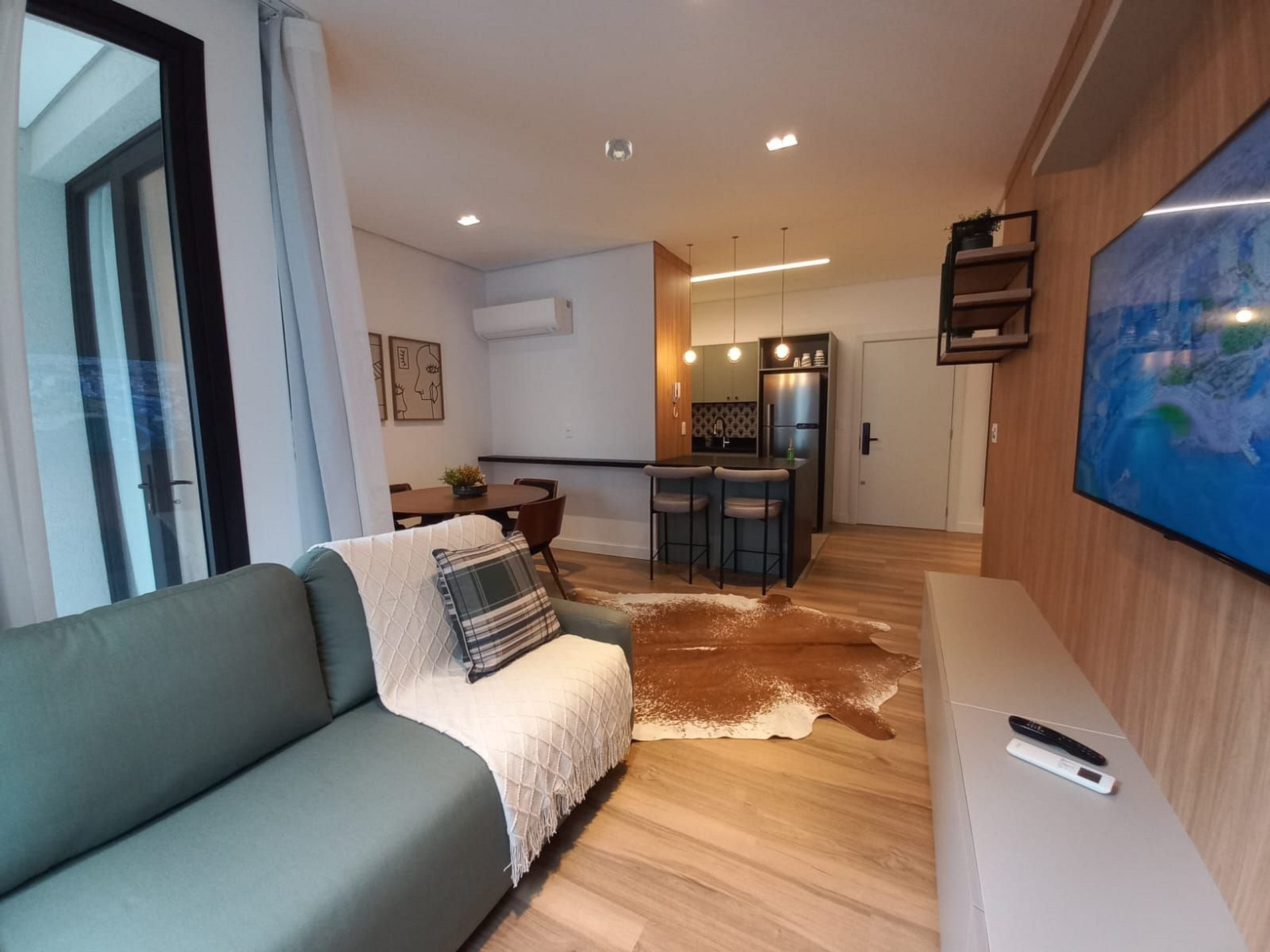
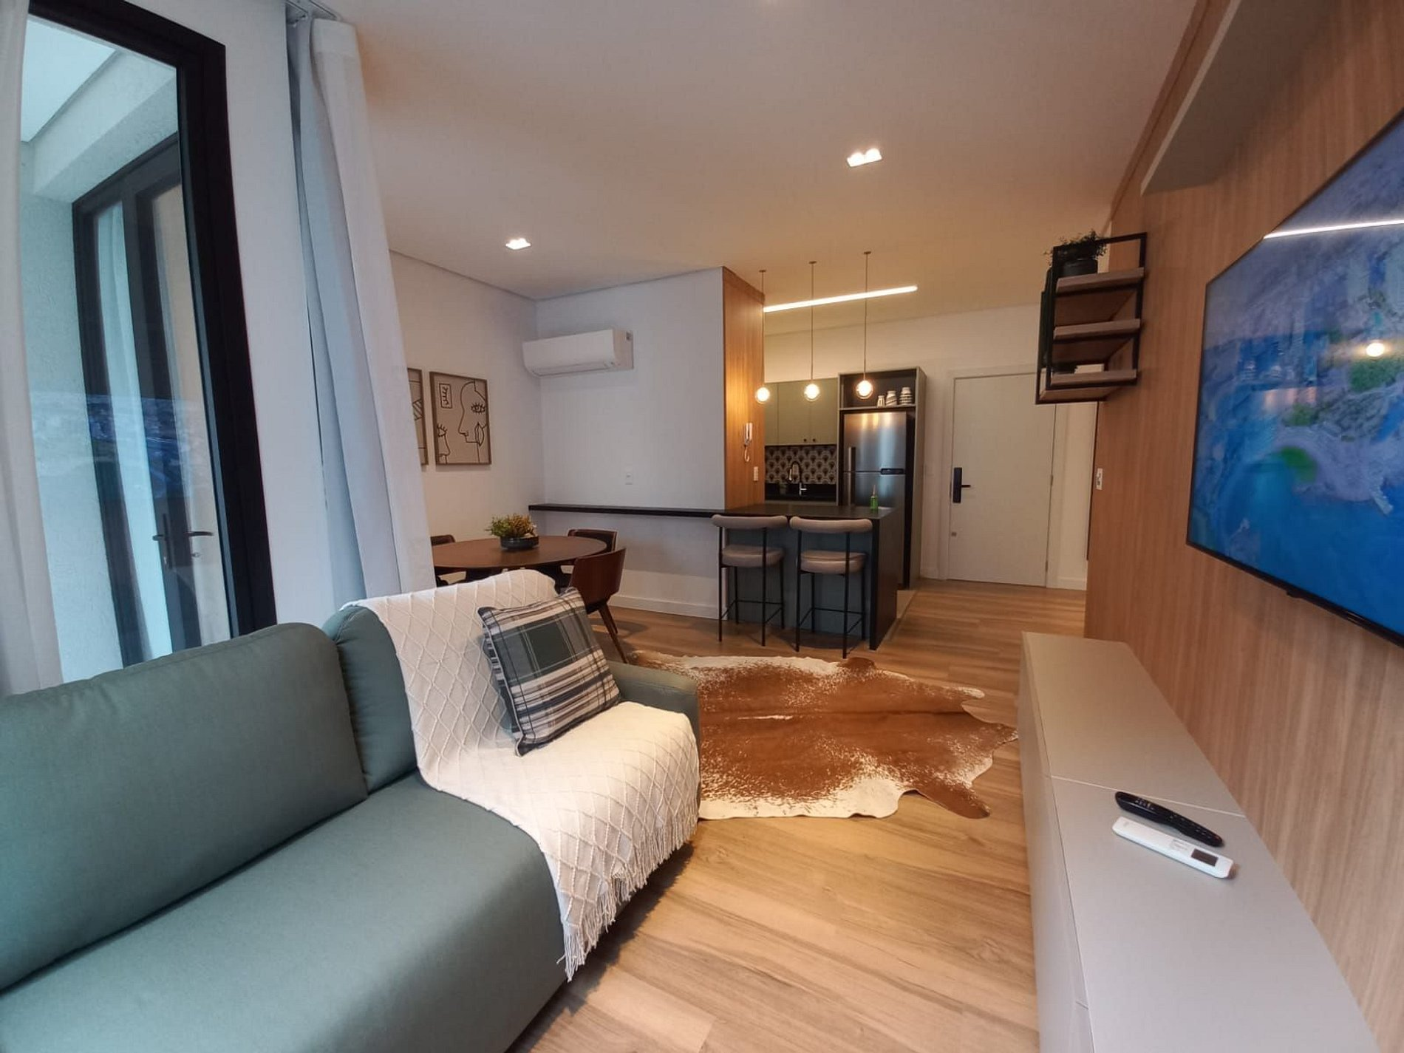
- smoke detector (618, 148)
